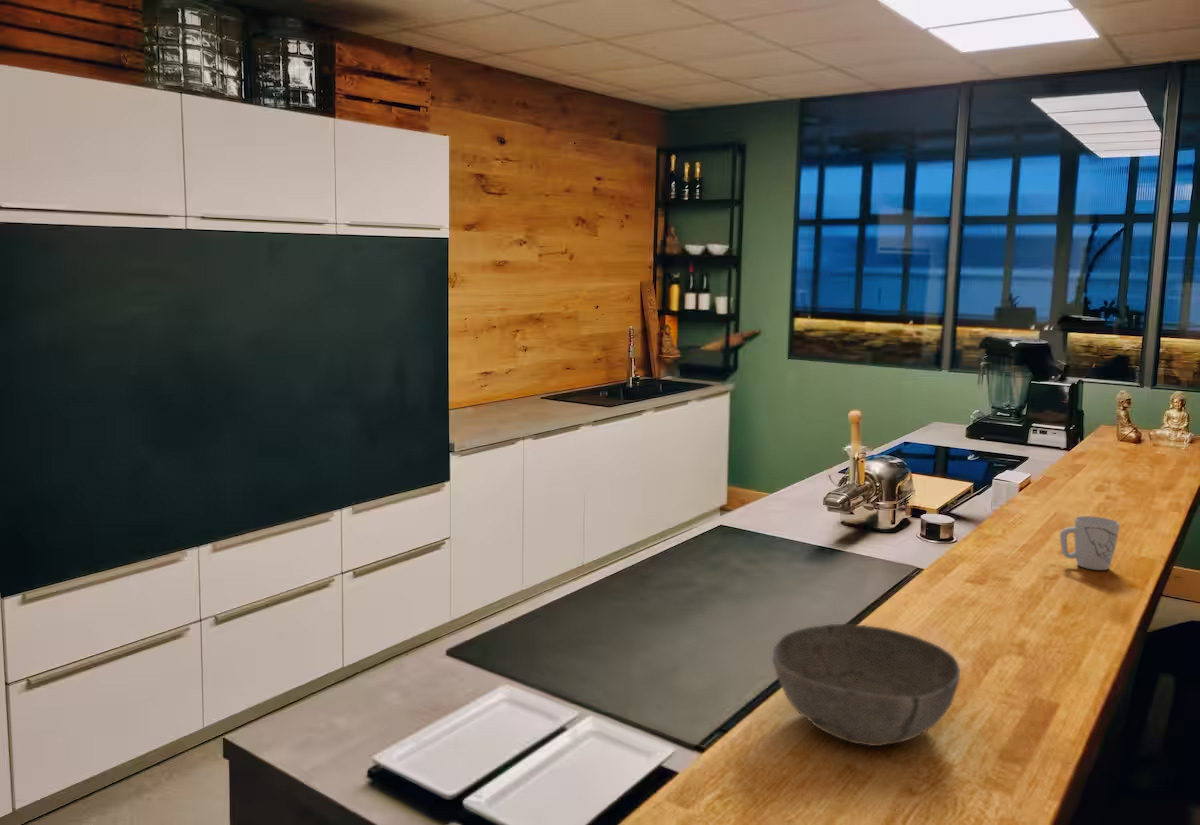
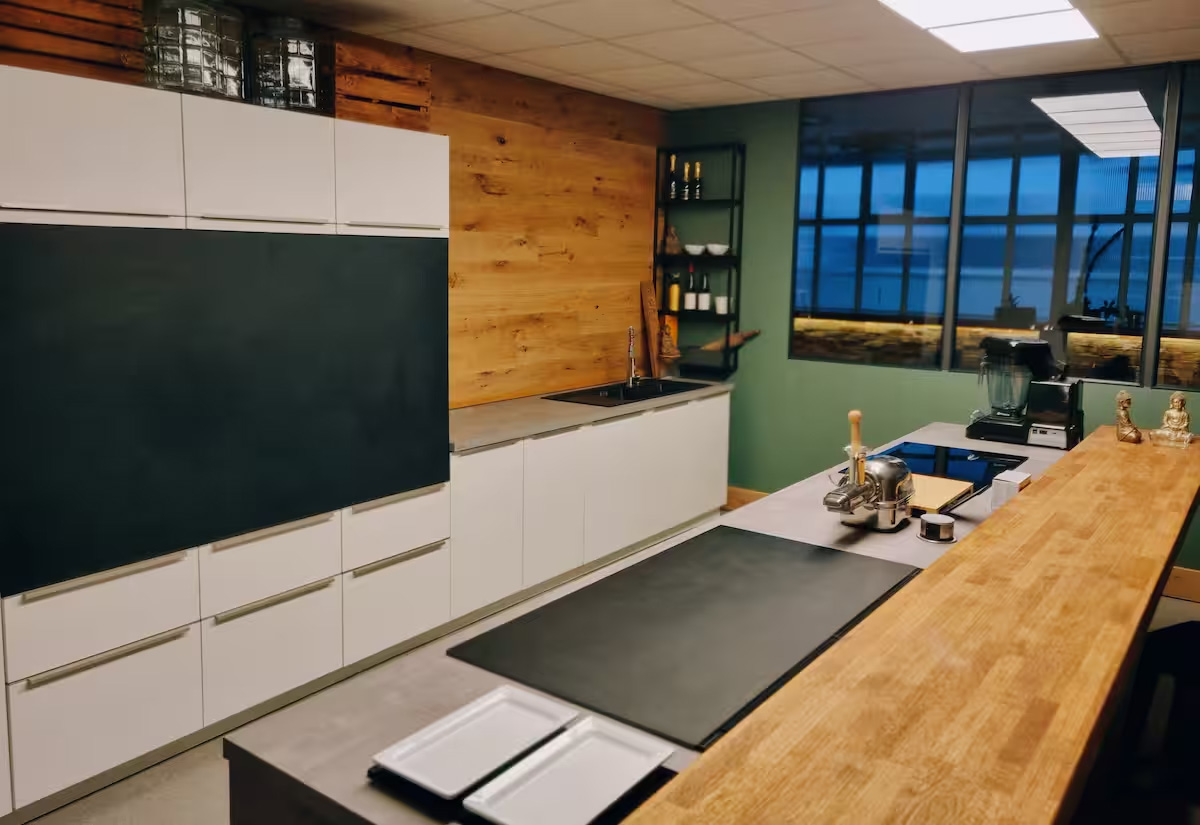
- mug (1087, 543)
- bowl (863, 689)
